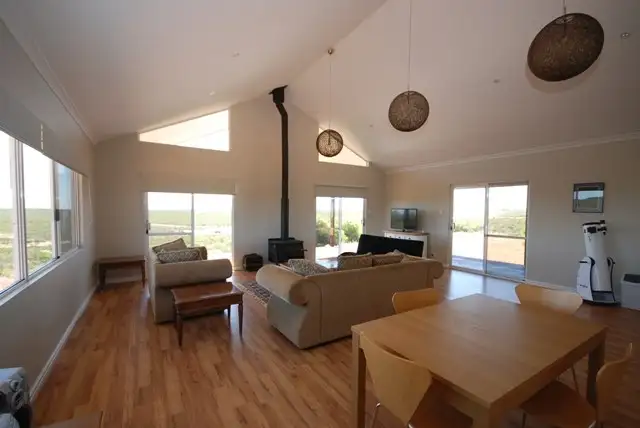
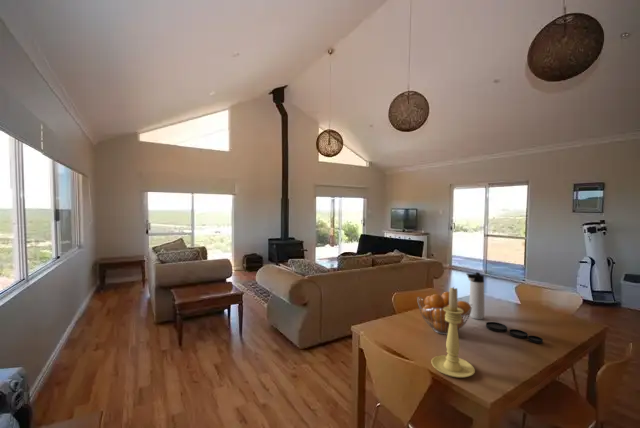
+ plate (512, 332)
+ candle holder (453, 327)
+ fruit basket (443, 312)
+ thermos bottle (474, 295)
